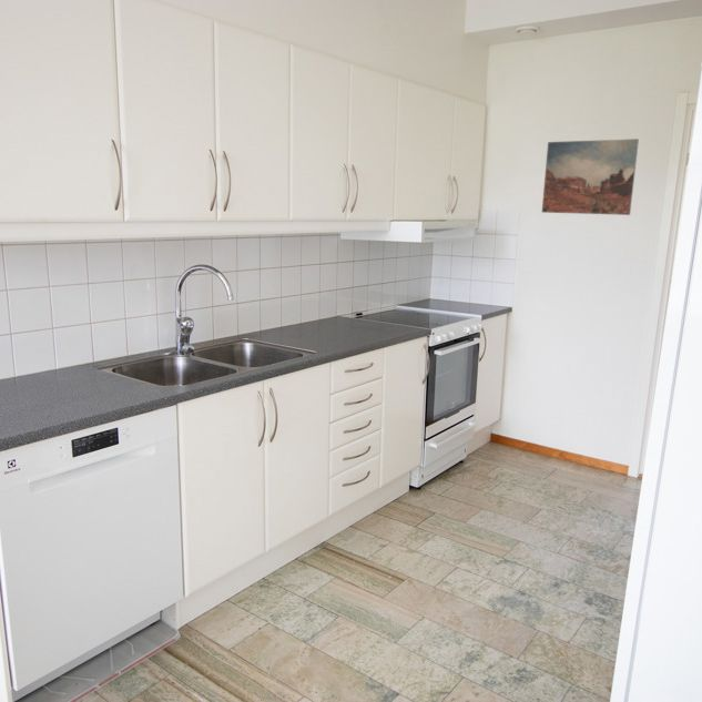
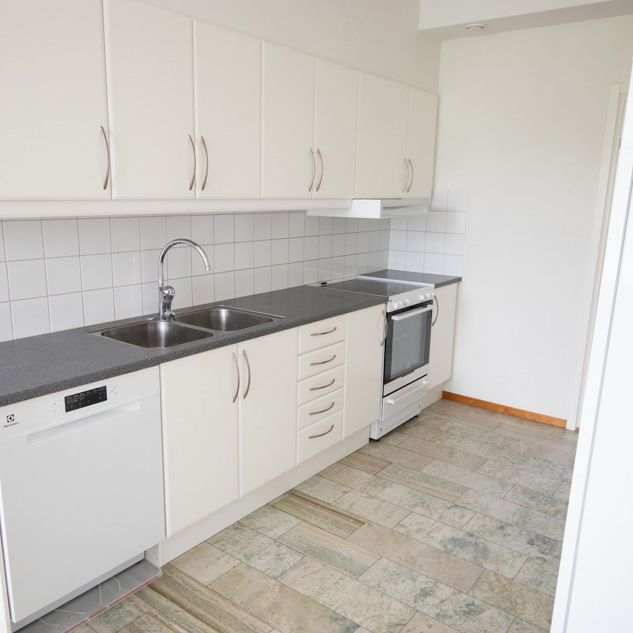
- wall art (588, 177)
